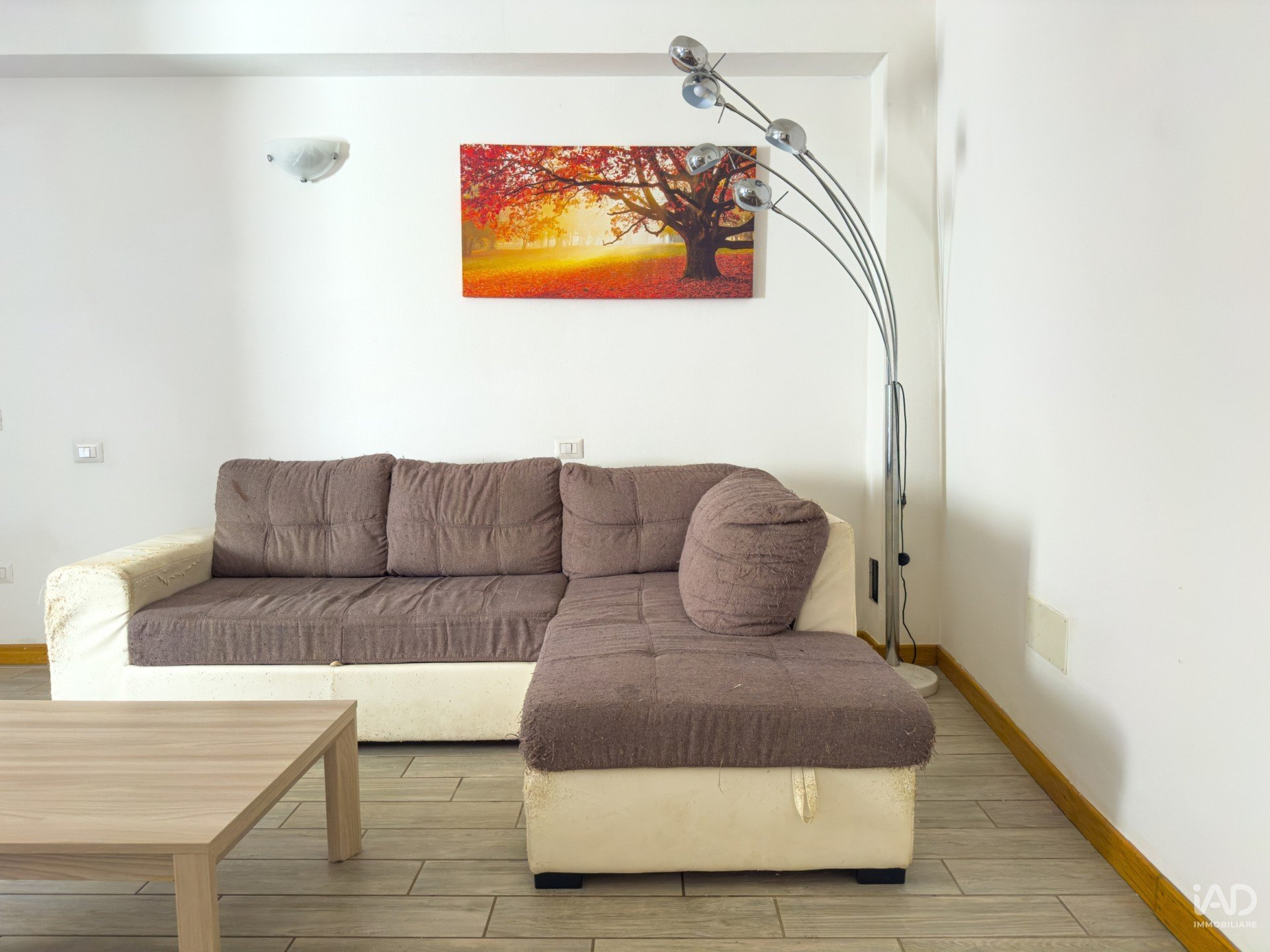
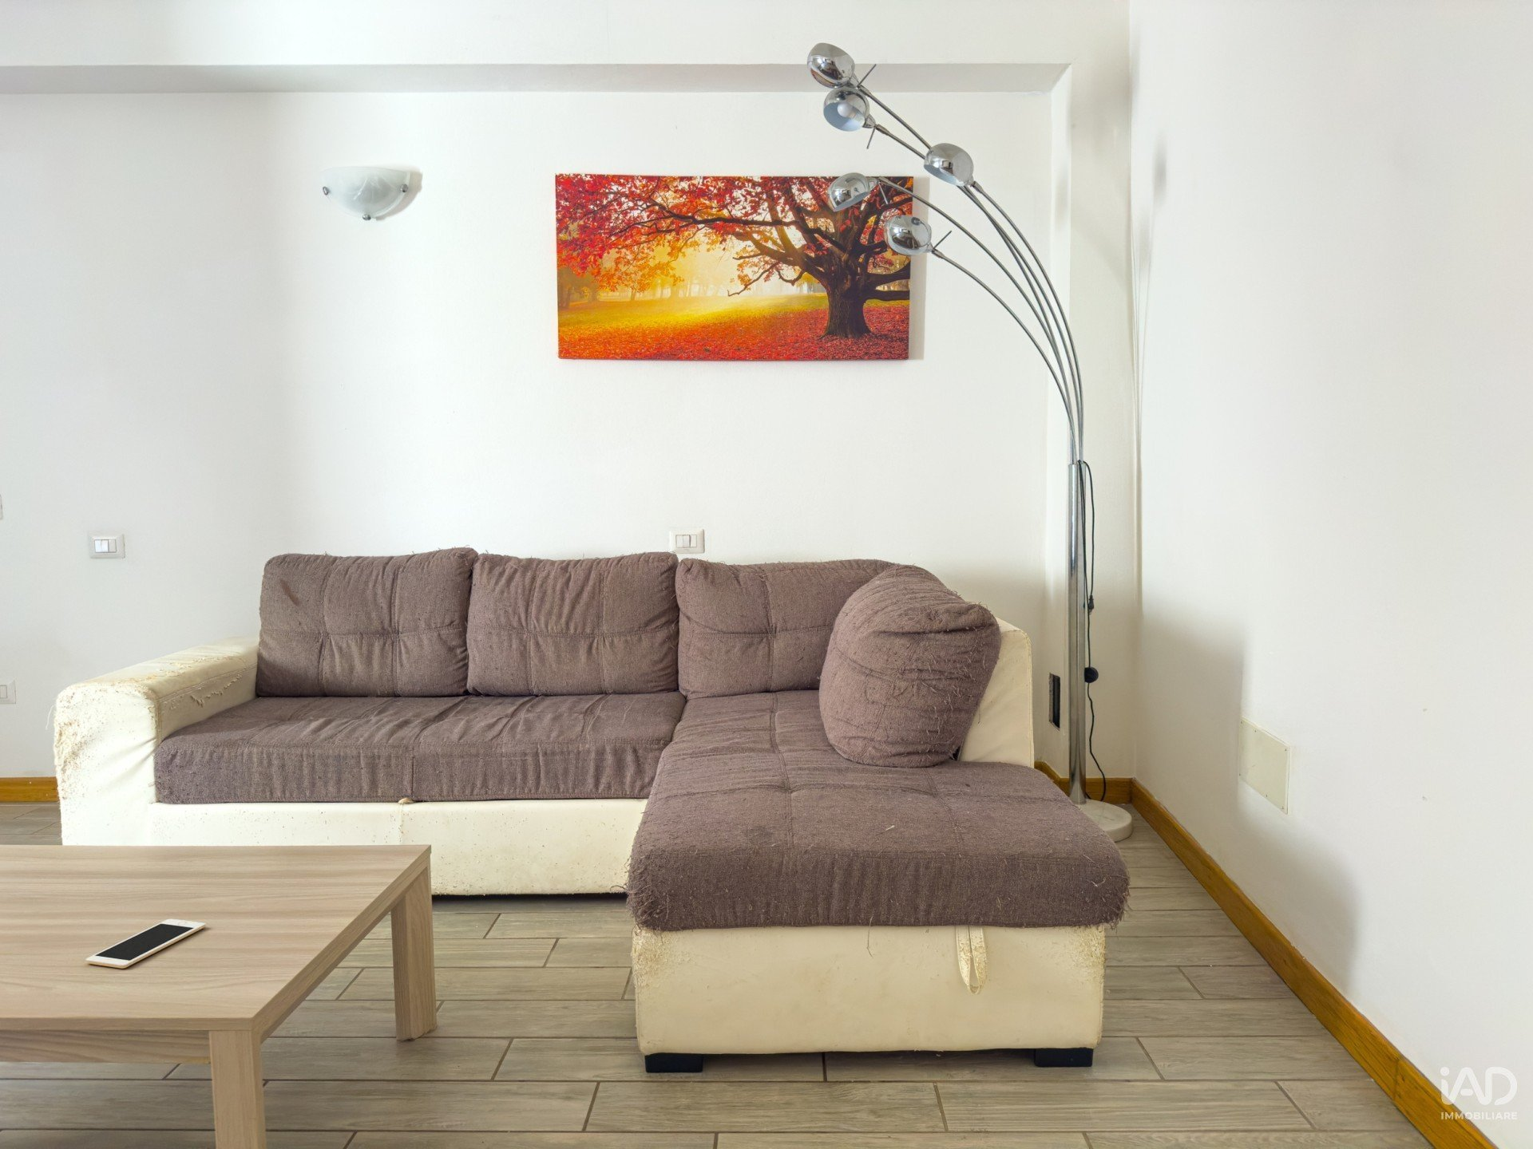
+ cell phone (147, 943)
